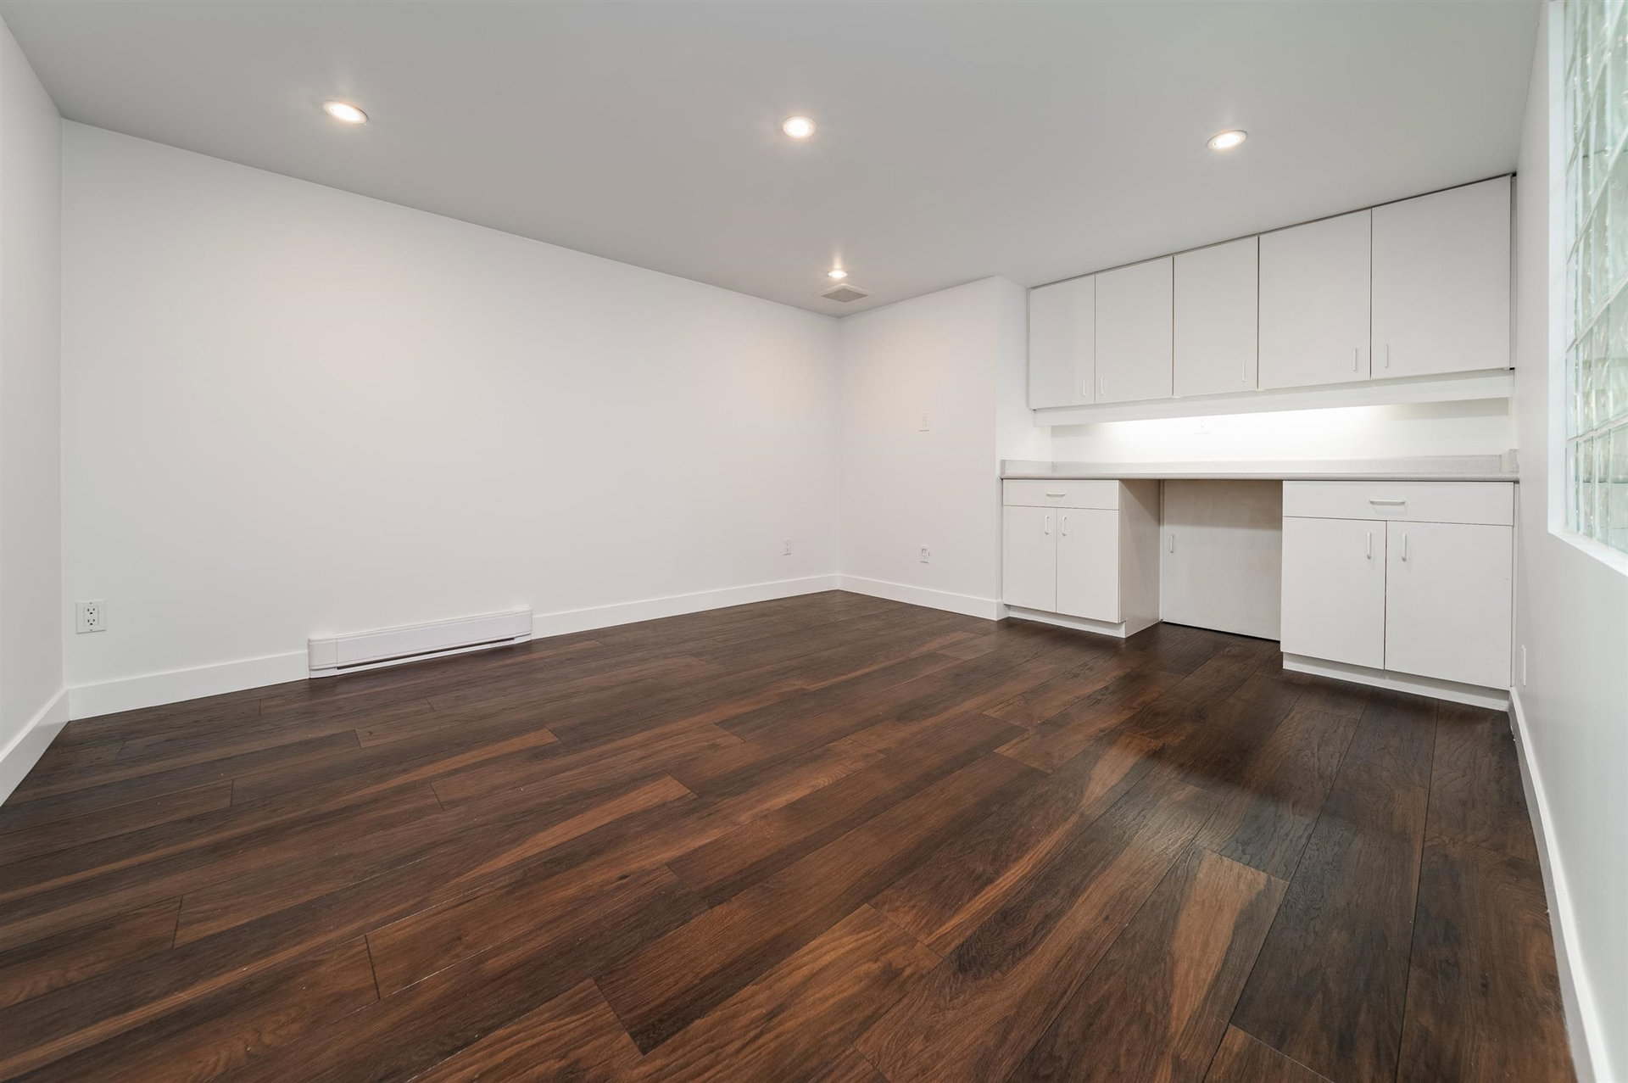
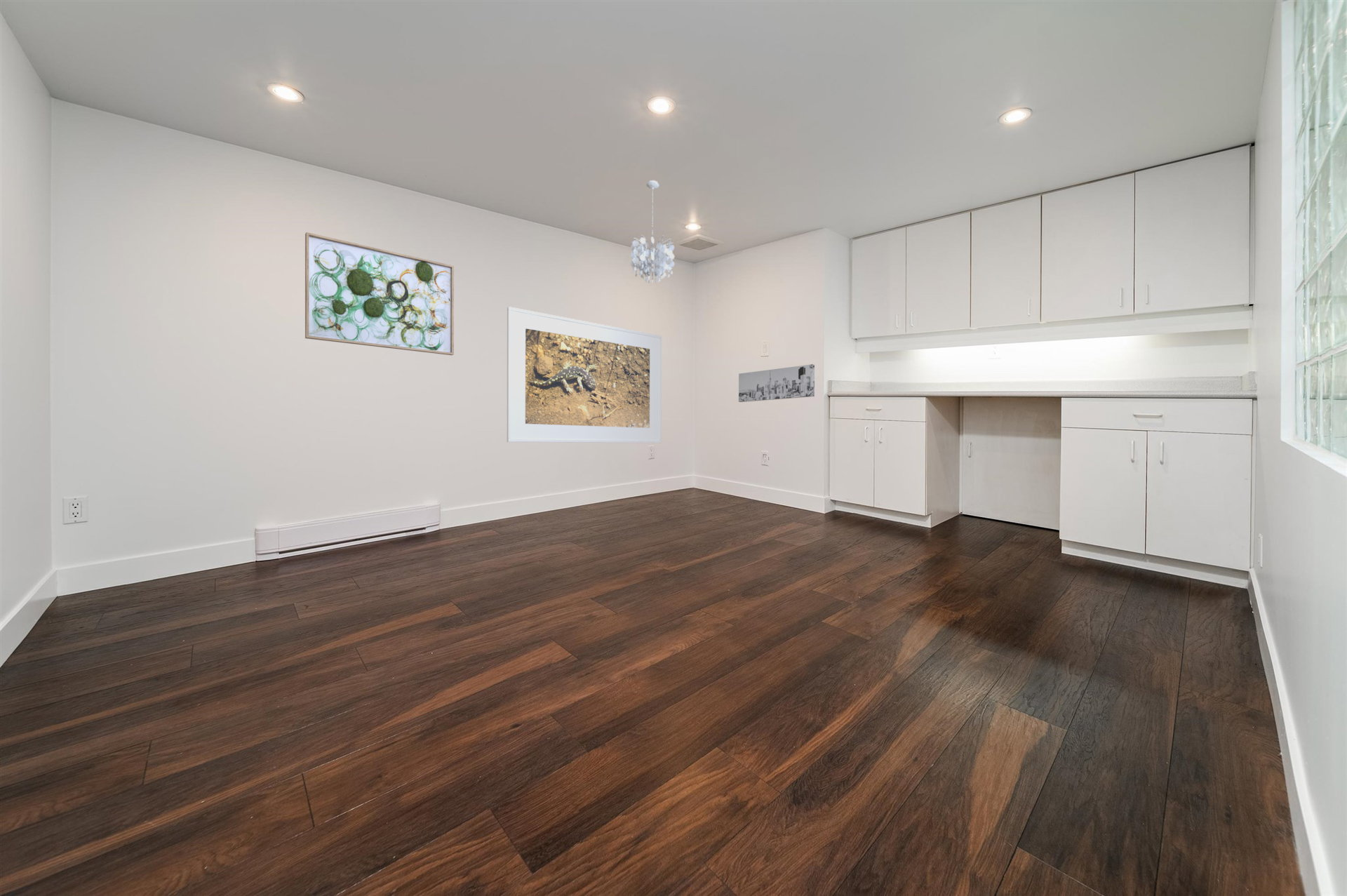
+ chandelier (652, 232)
+ wall art (386, 298)
+ wall art (774, 384)
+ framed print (593, 382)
